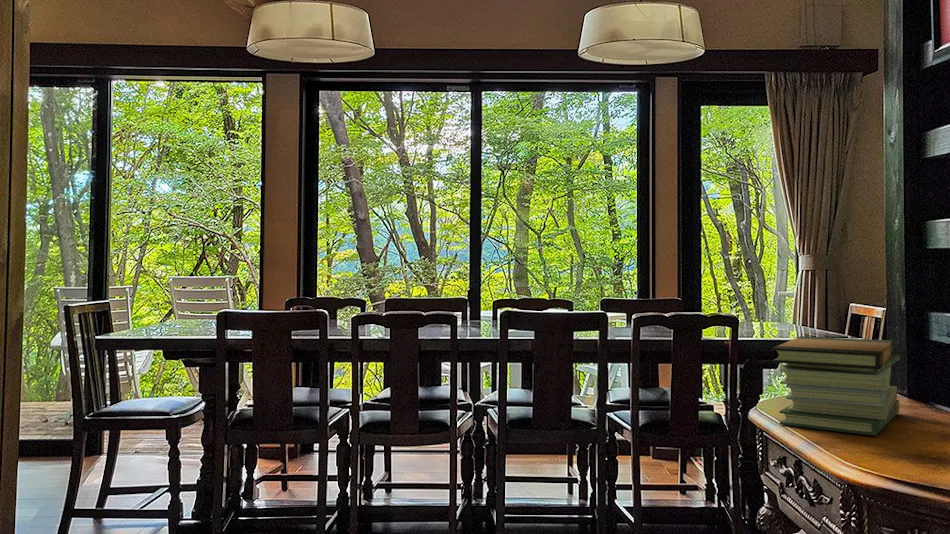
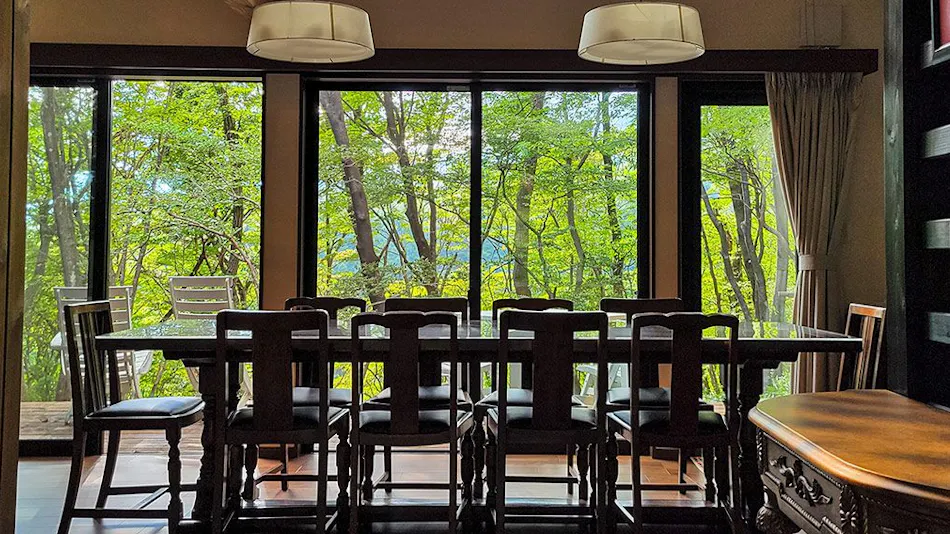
- book stack (838, 381)
